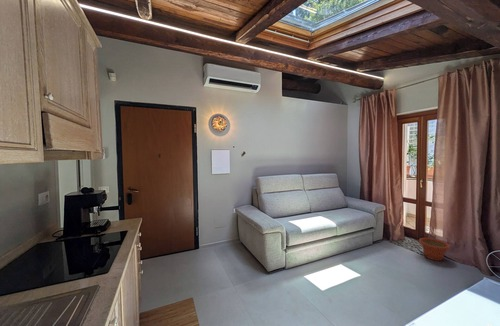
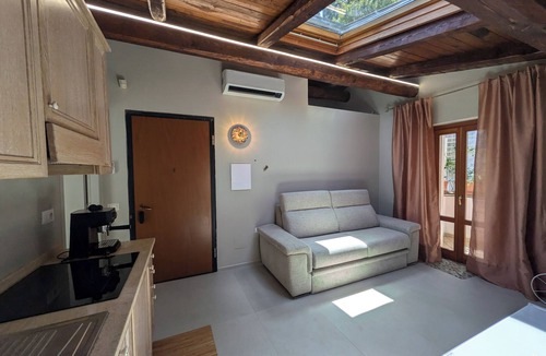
- plant pot (433, 250)
